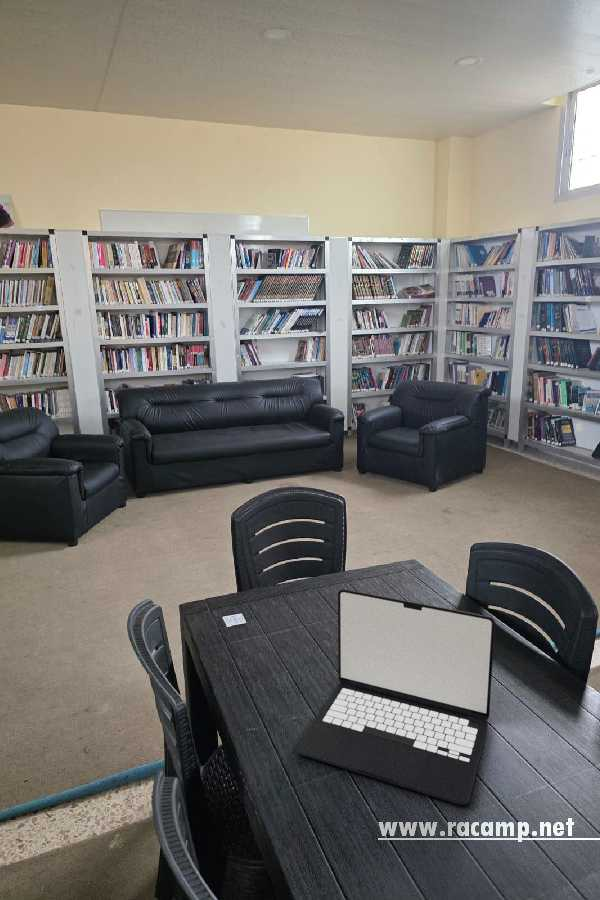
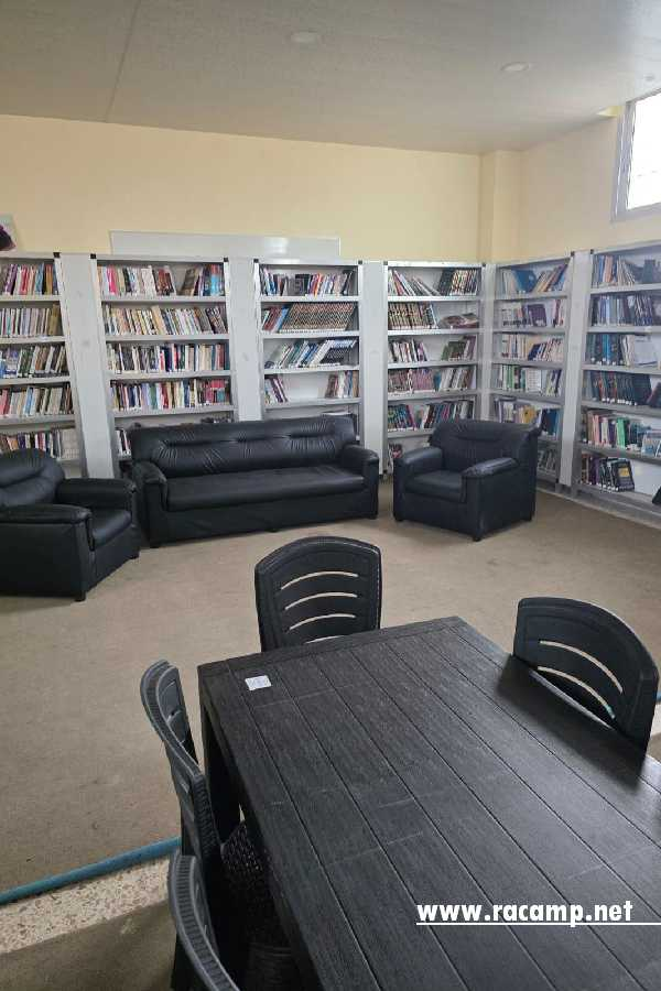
- laptop (395, 685)
